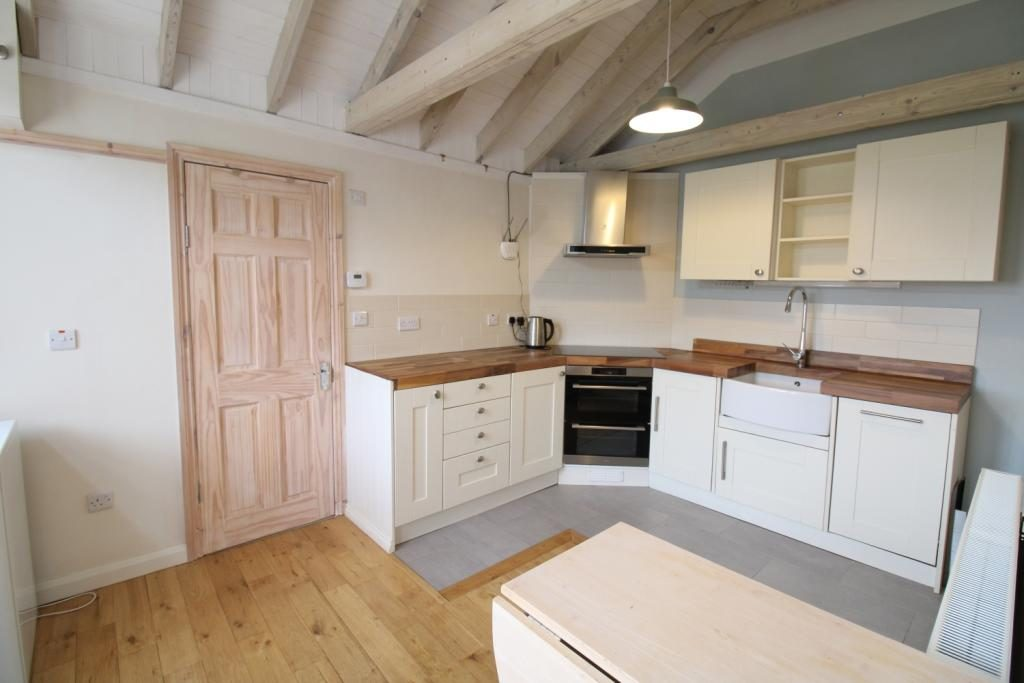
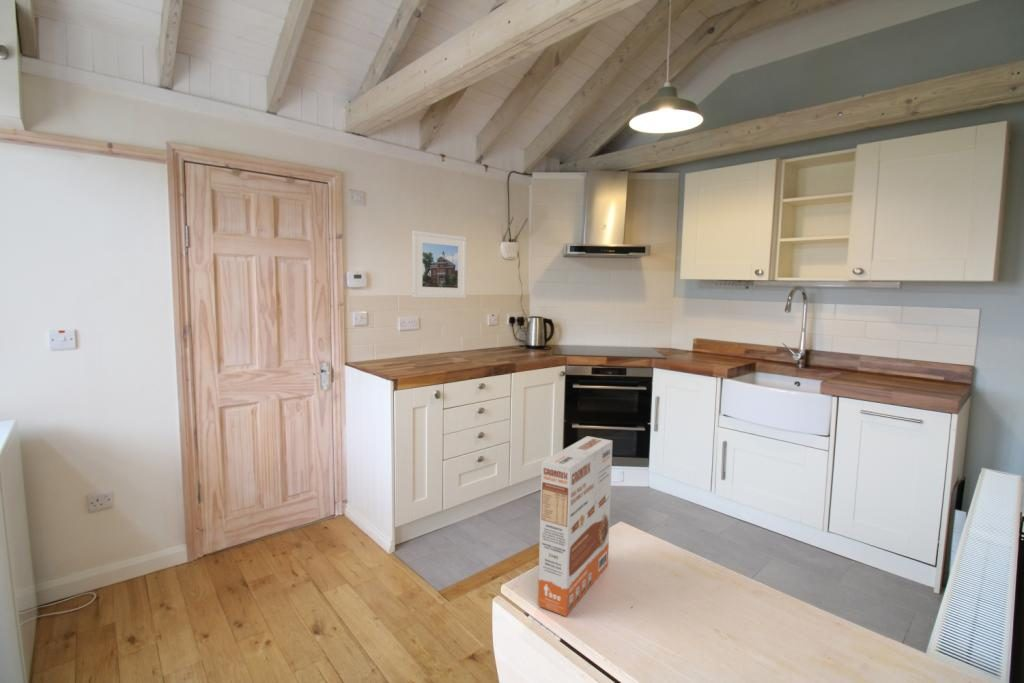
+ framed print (440, 266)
+ cereal box (577, 518)
